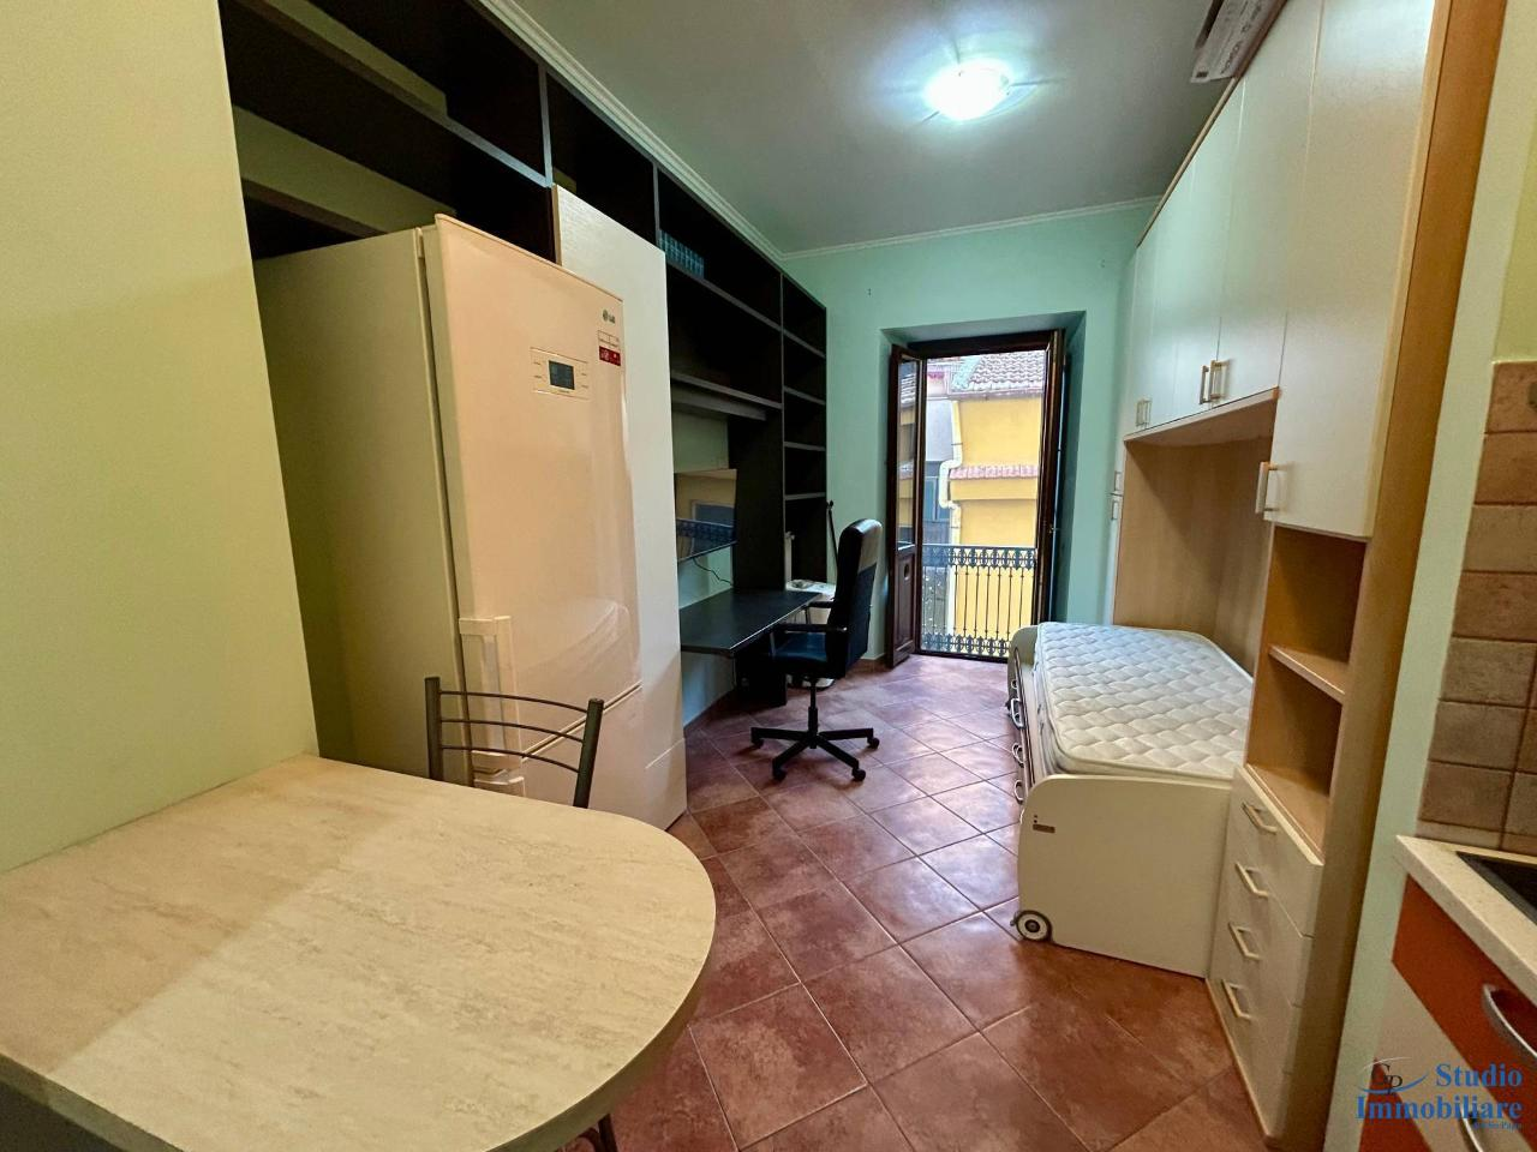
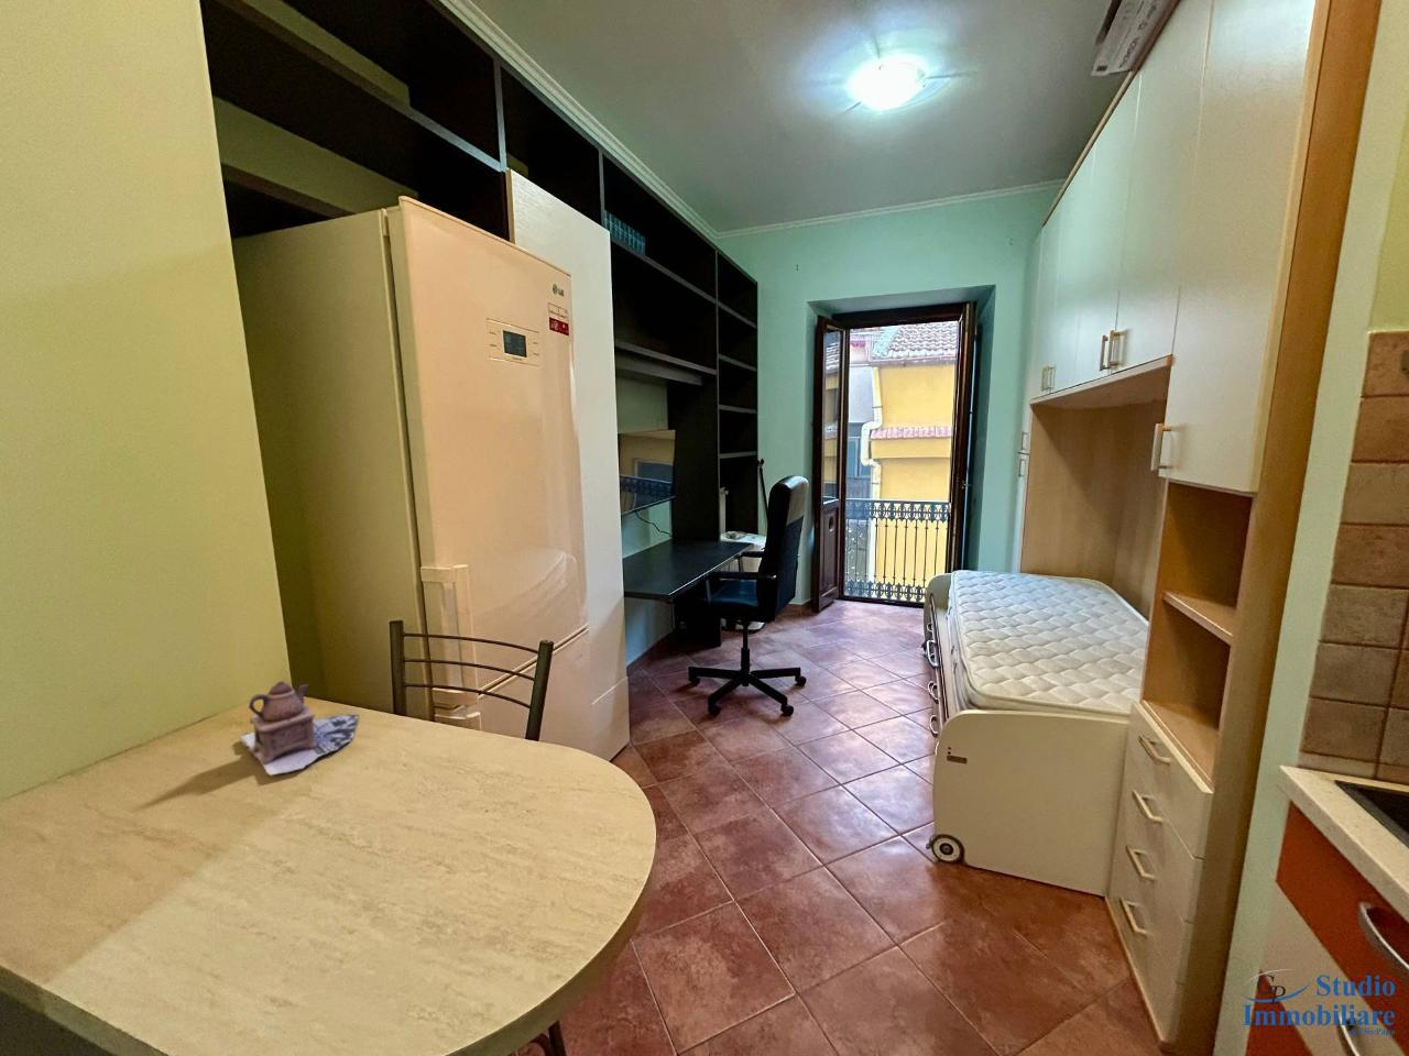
+ teapot (288, 715)
